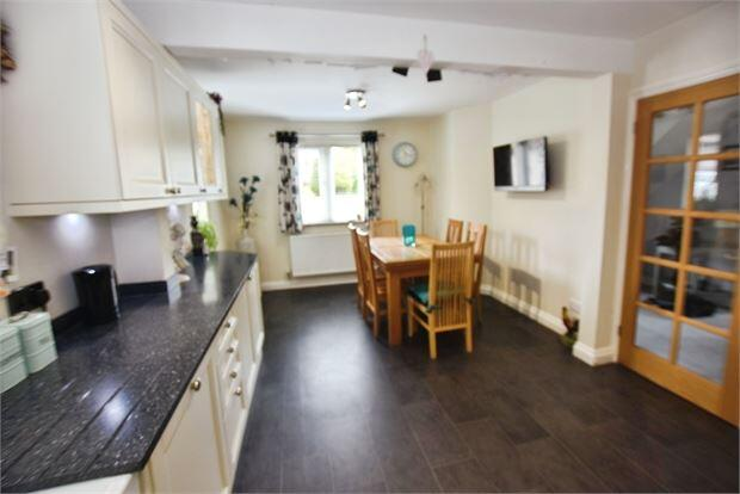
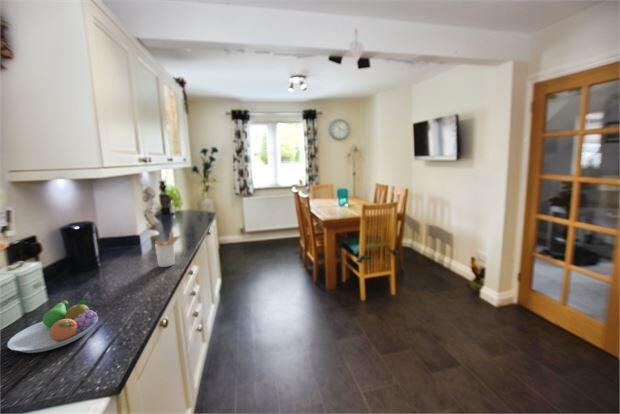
+ utensil holder (169, 249)
+ fruit bowl (57, 321)
